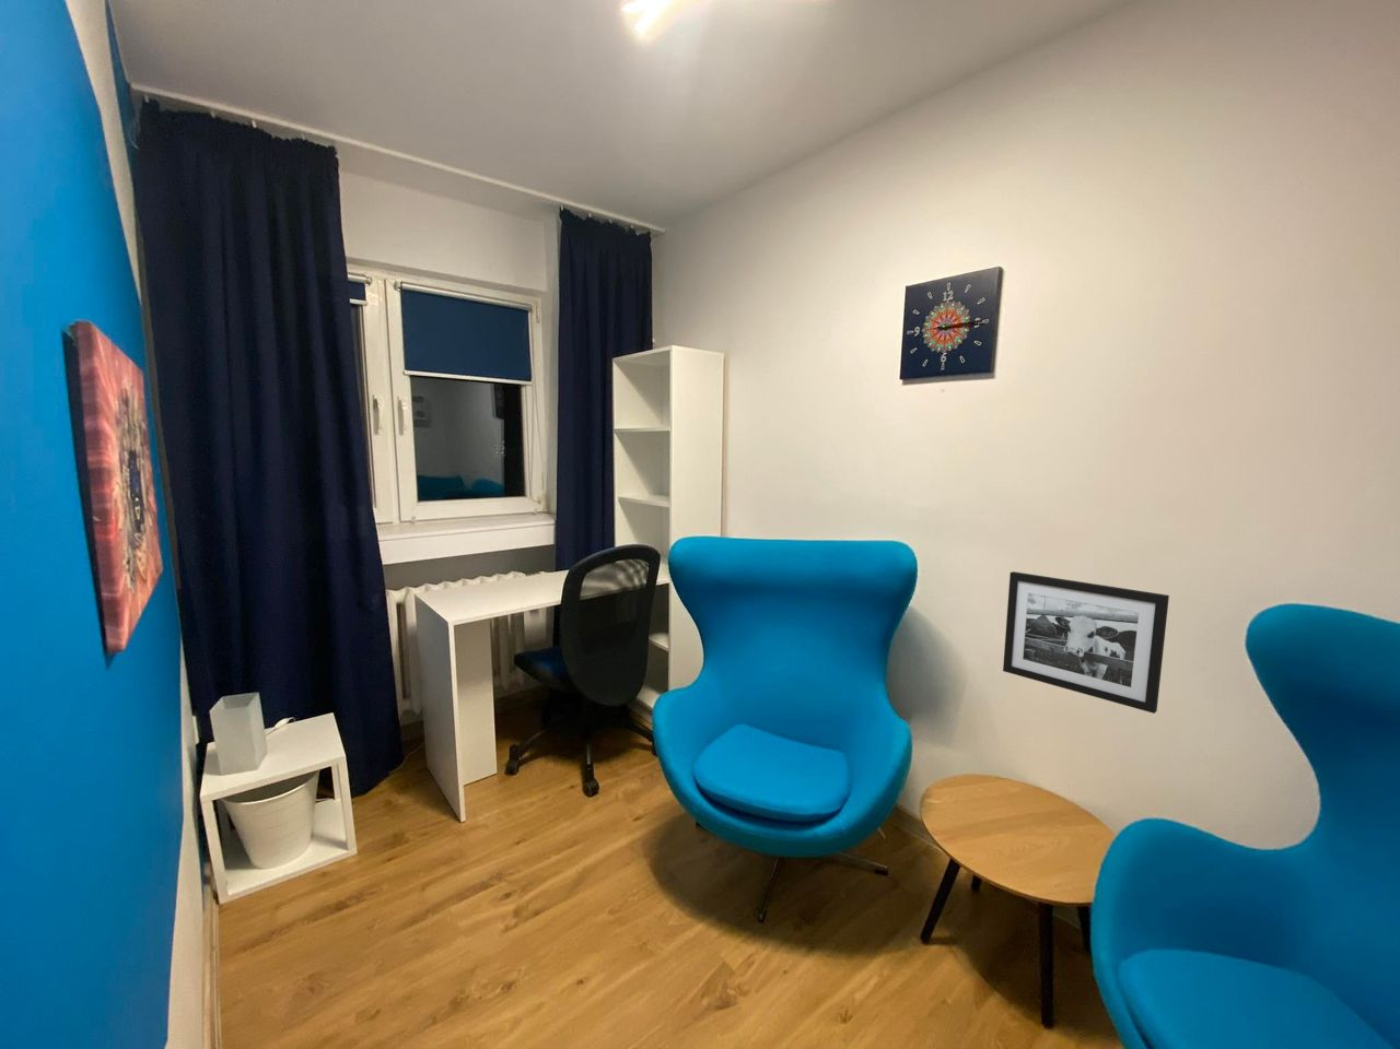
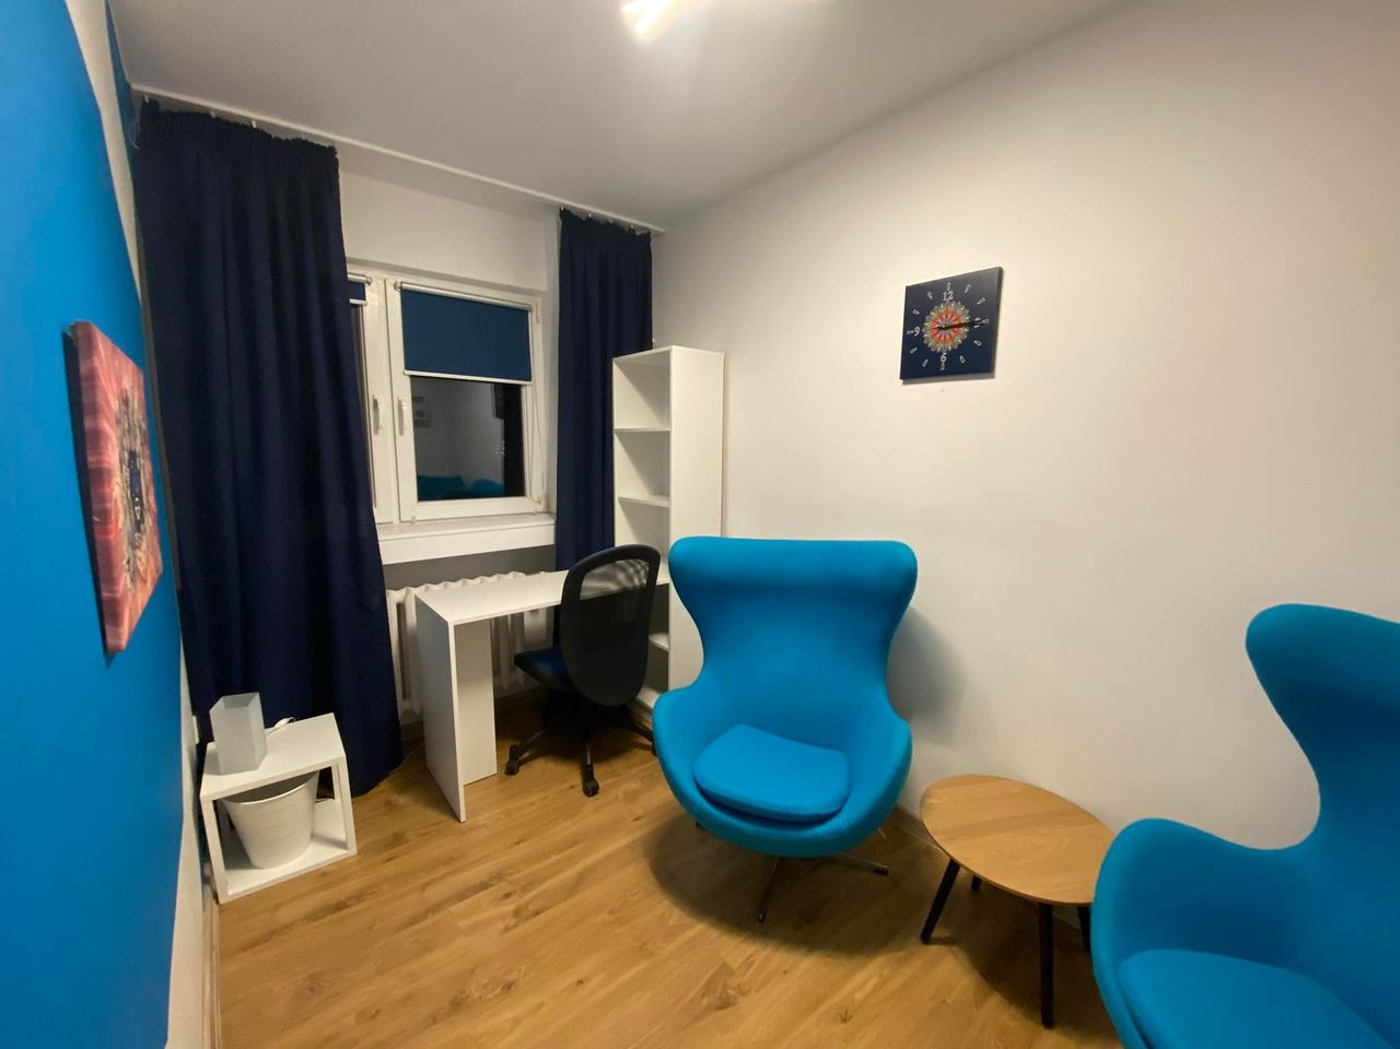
- picture frame (1077, 636)
